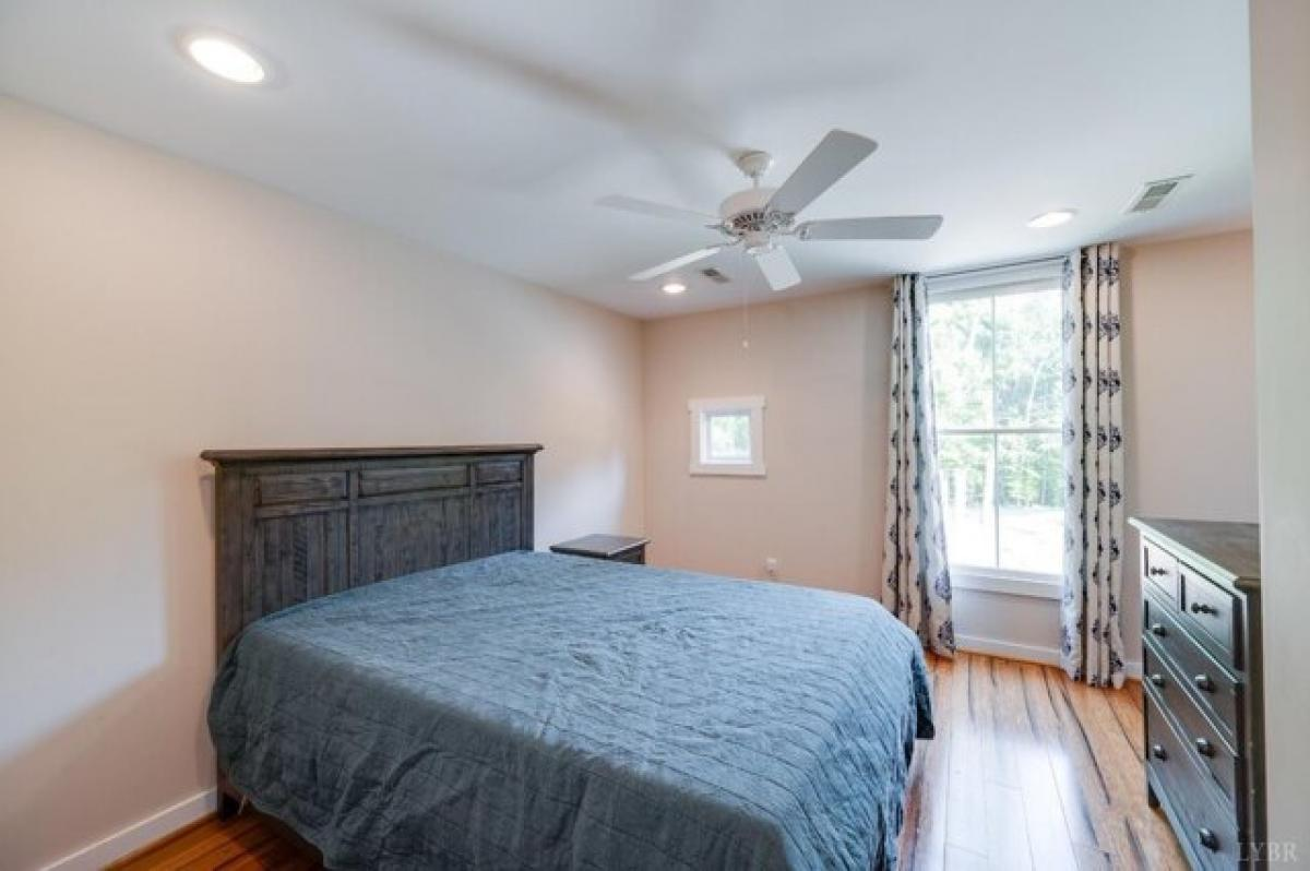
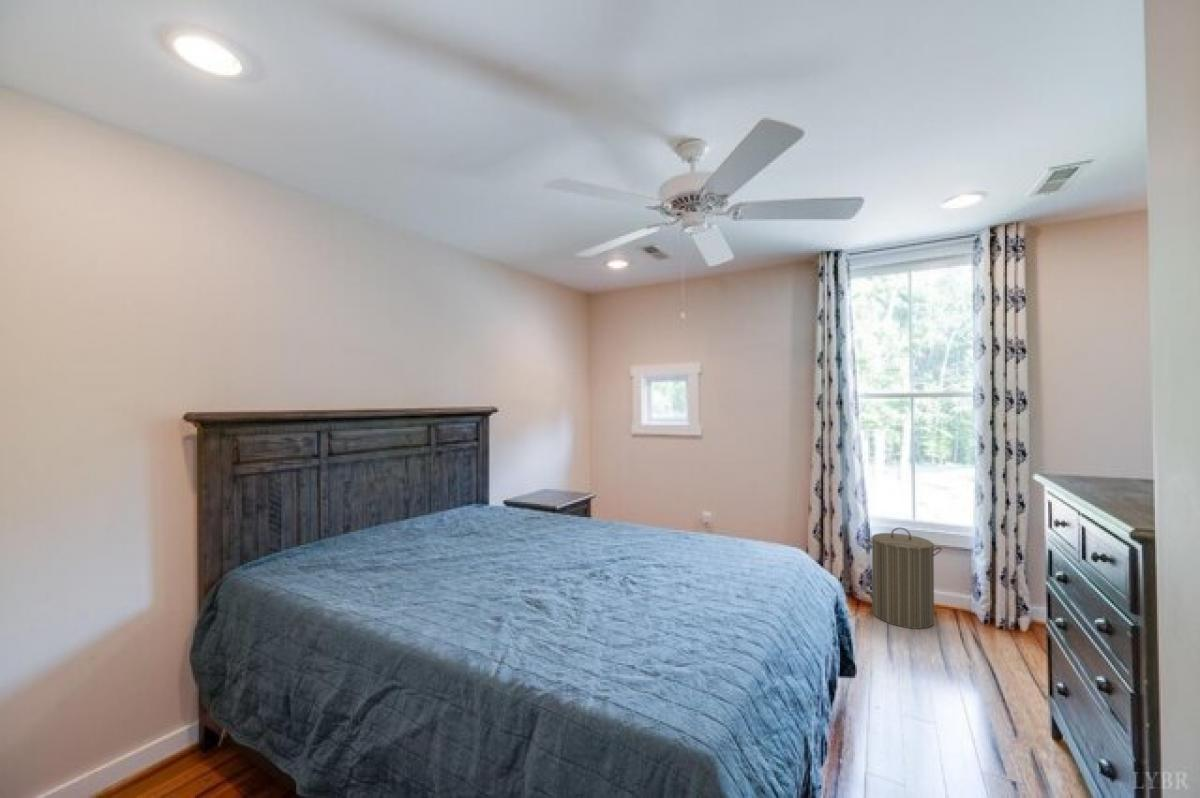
+ laundry hamper (902, 572)
